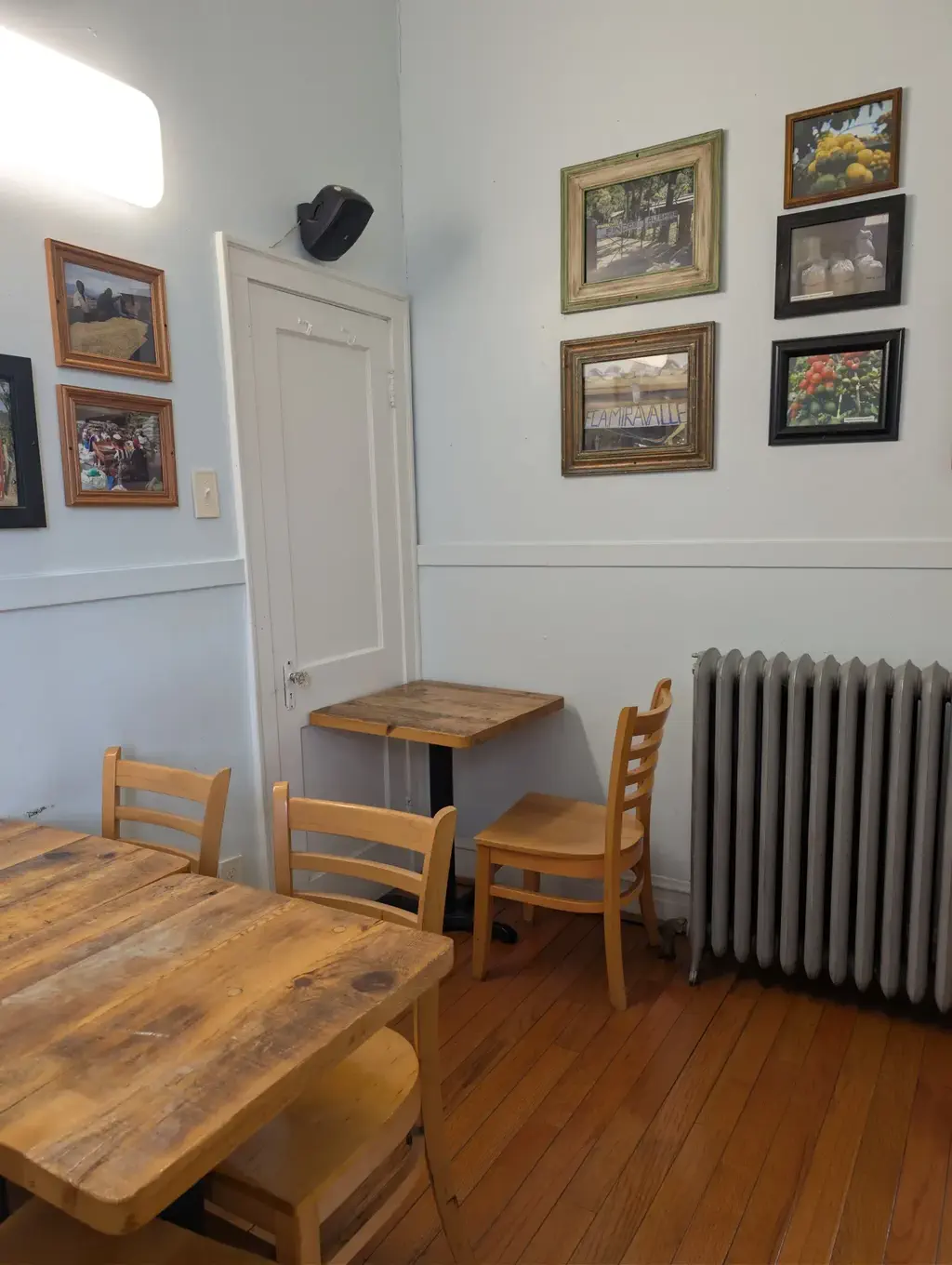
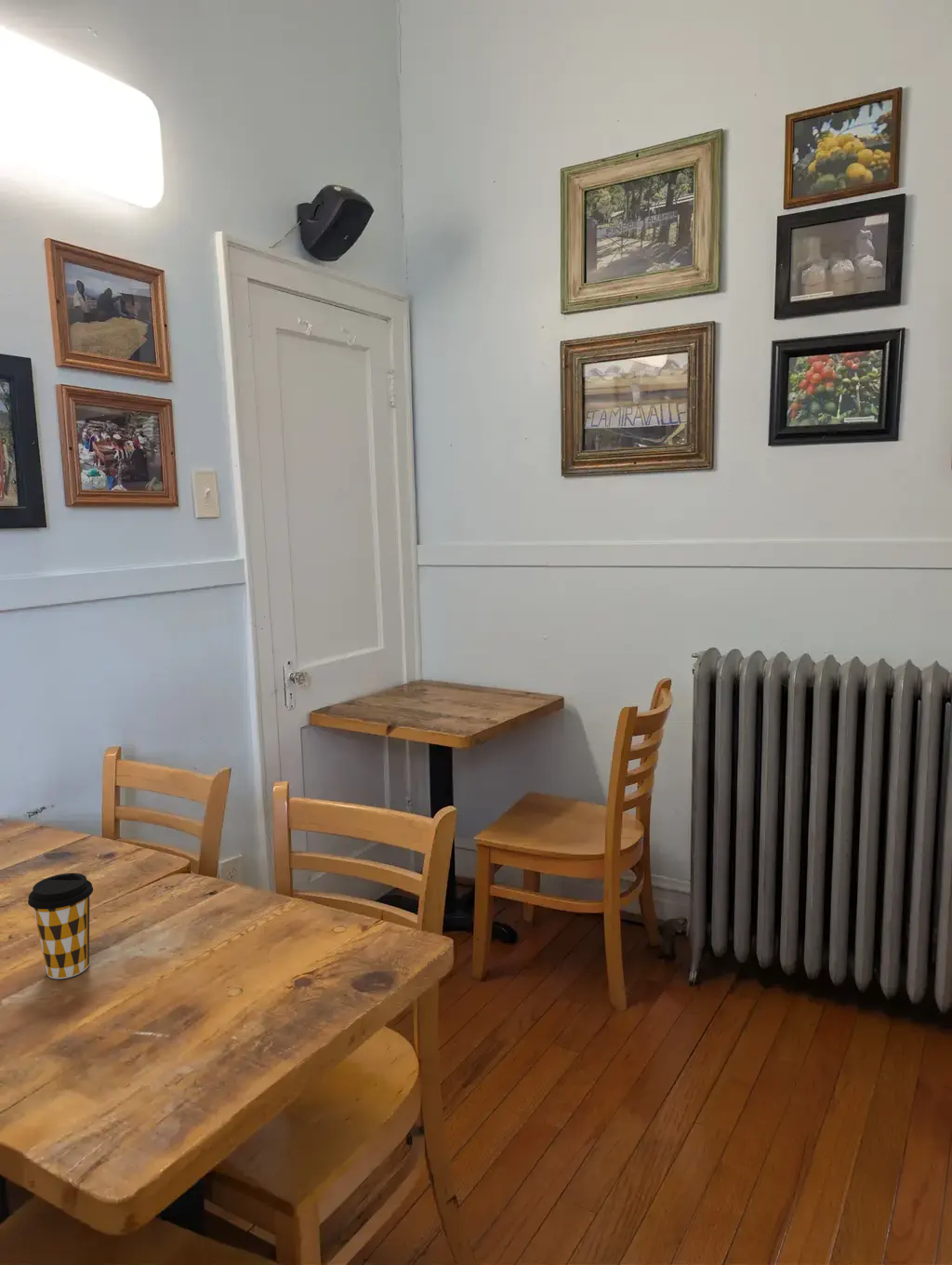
+ coffee cup (63, 925)
